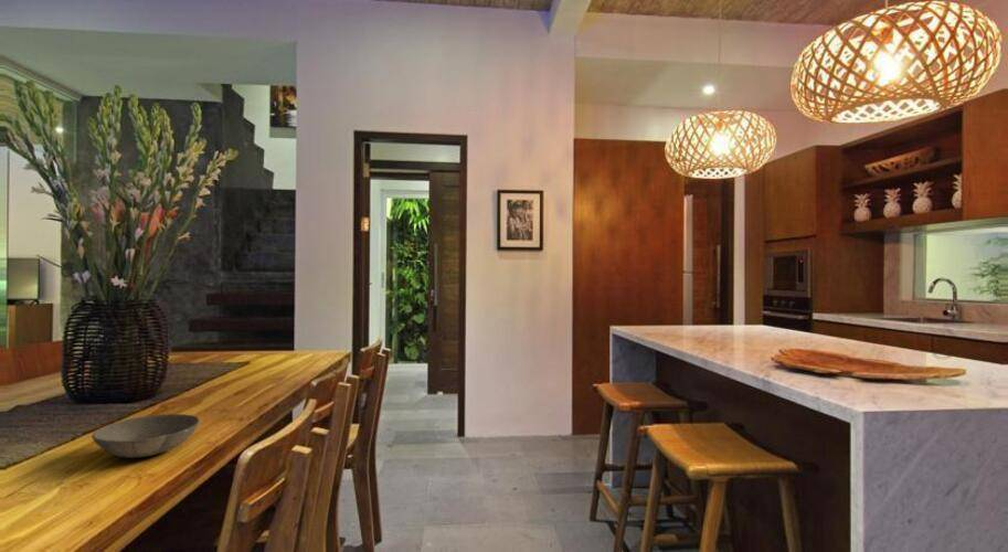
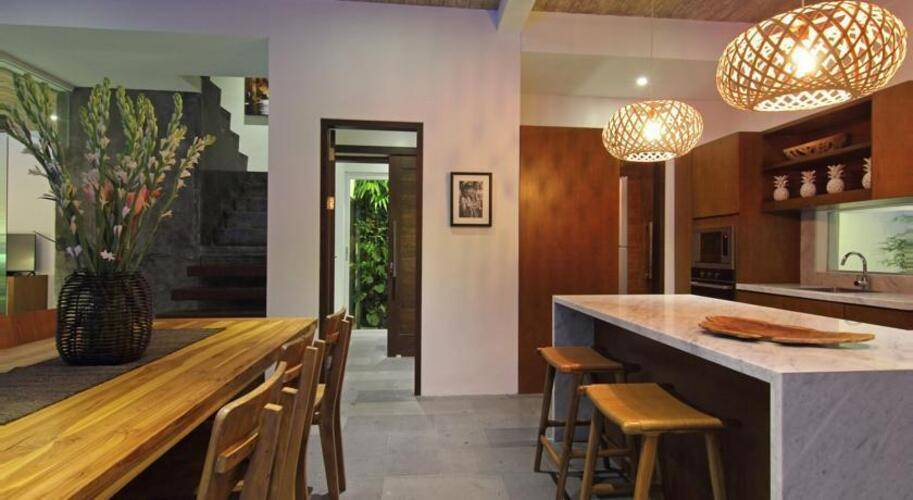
- bowl (148, 438)
